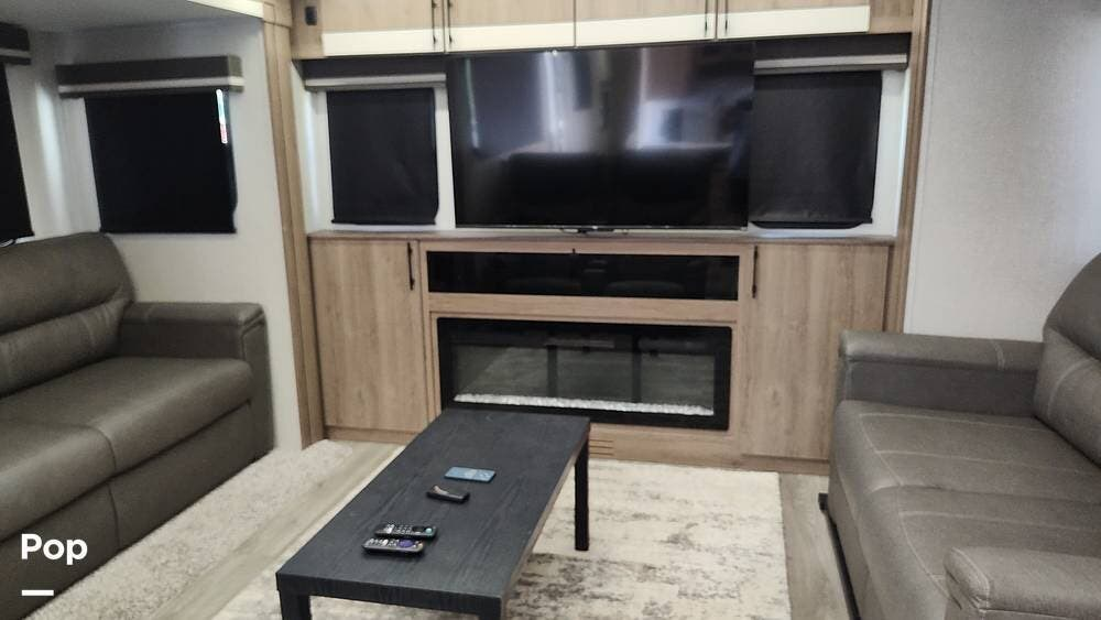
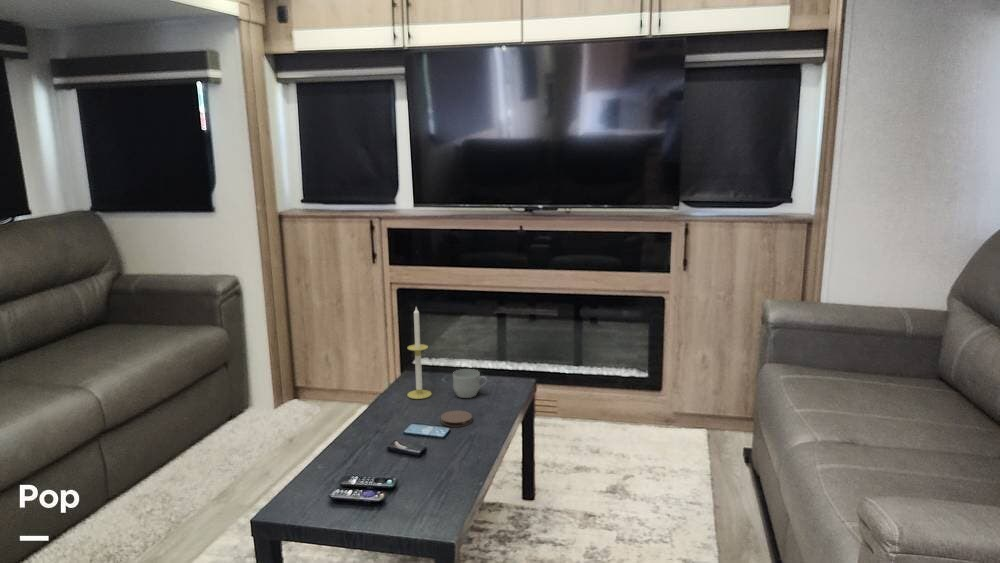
+ mug (470, 384)
+ candle (417, 350)
+ coaster (456, 418)
